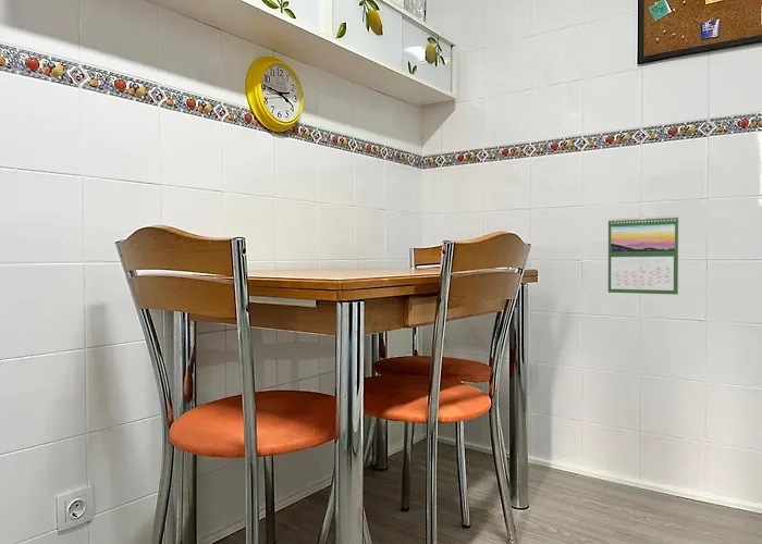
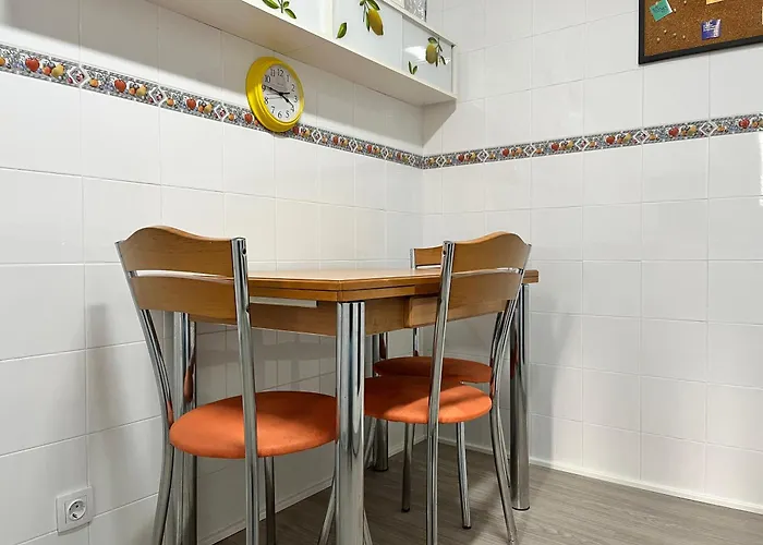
- calendar (641, 255)
